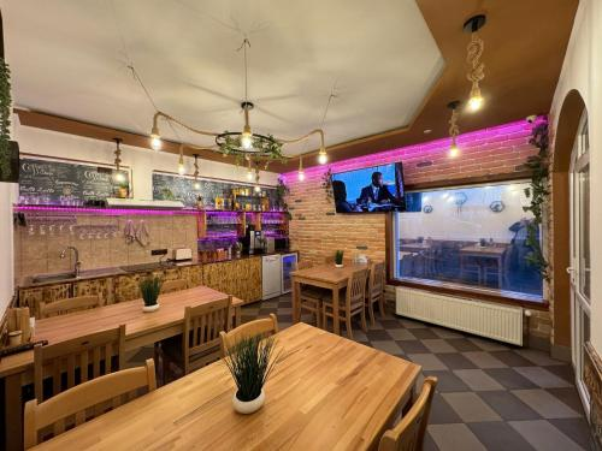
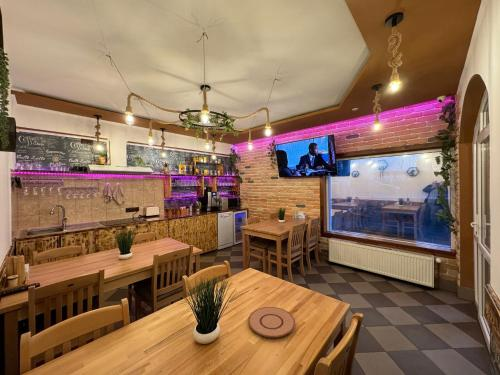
+ plate (271, 321)
